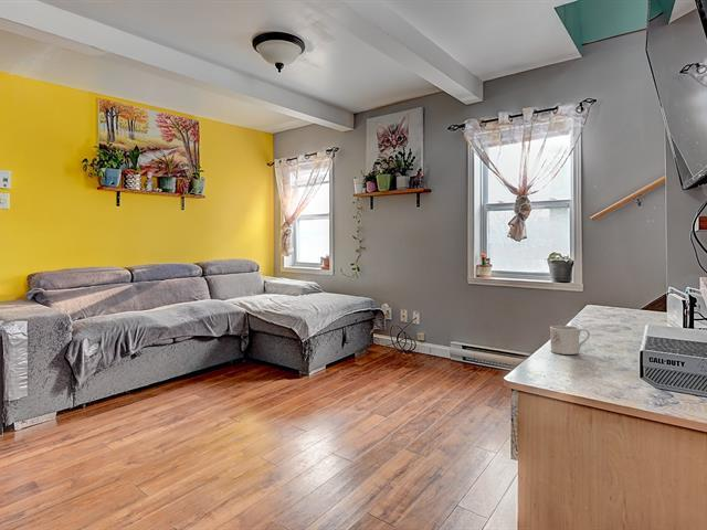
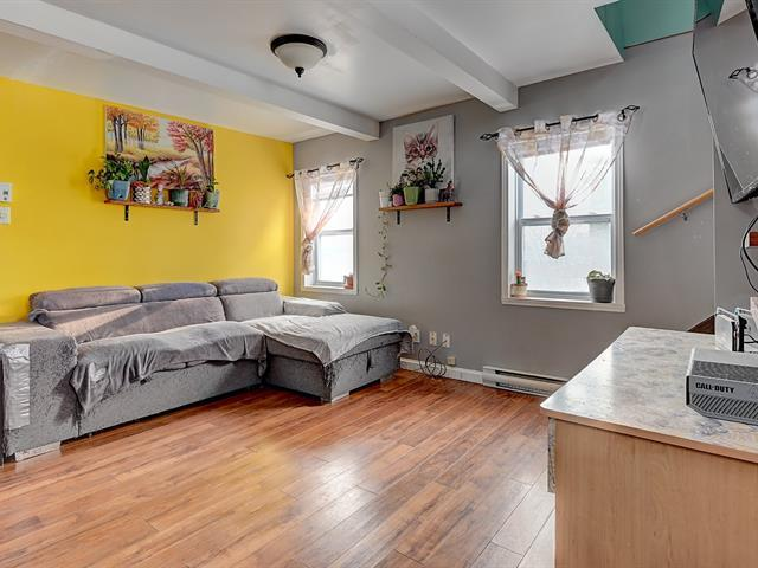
- mug (569, 339)
